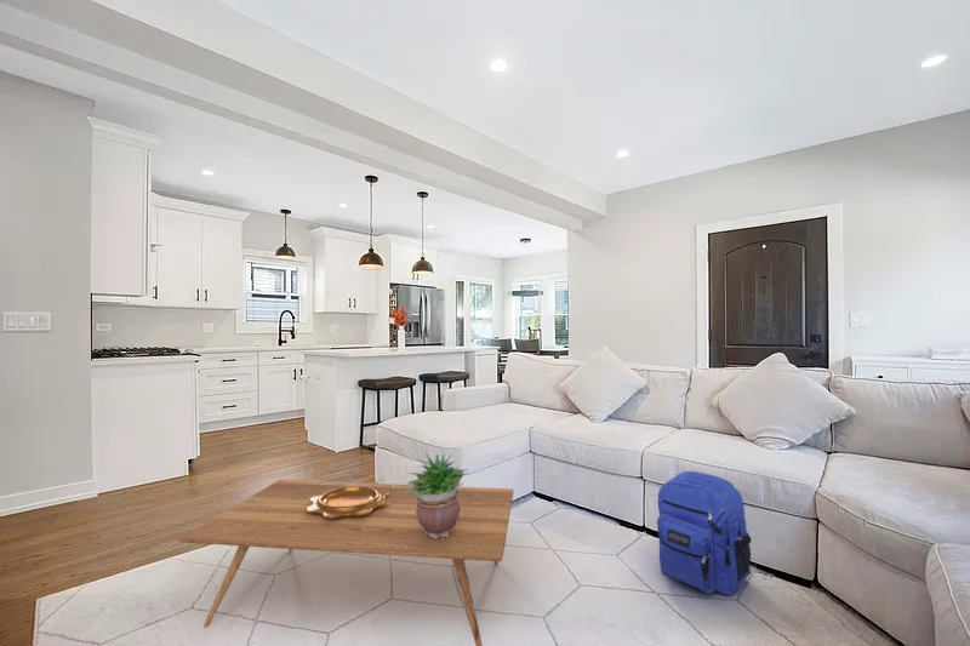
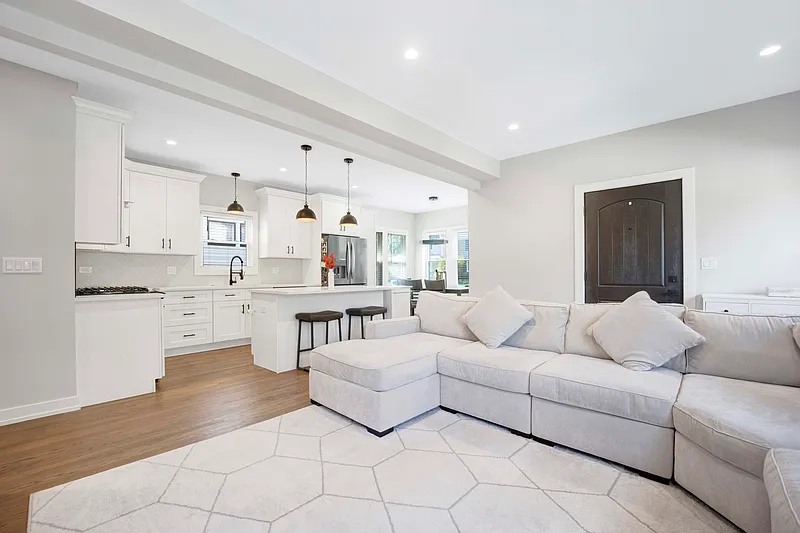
- coffee table (367, 550)
- decorative bowl (349, 499)
- potted plant (436, 492)
- backpack (700, 528)
